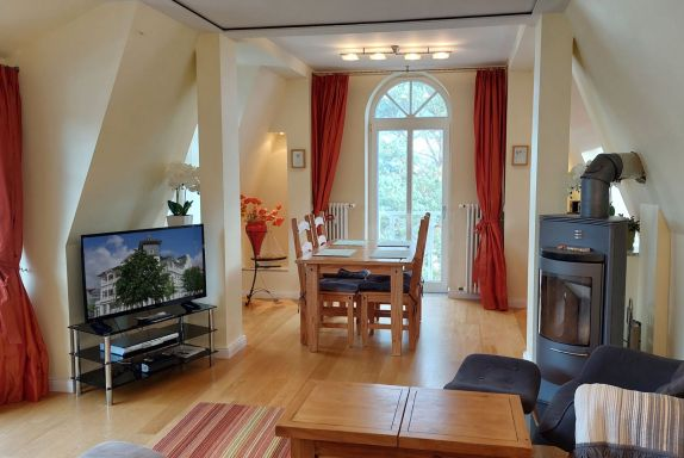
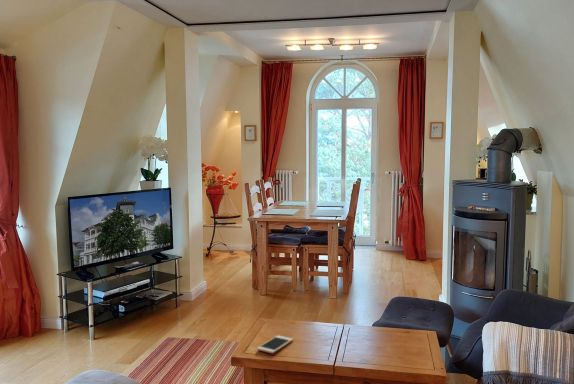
+ cell phone (275, 344)
